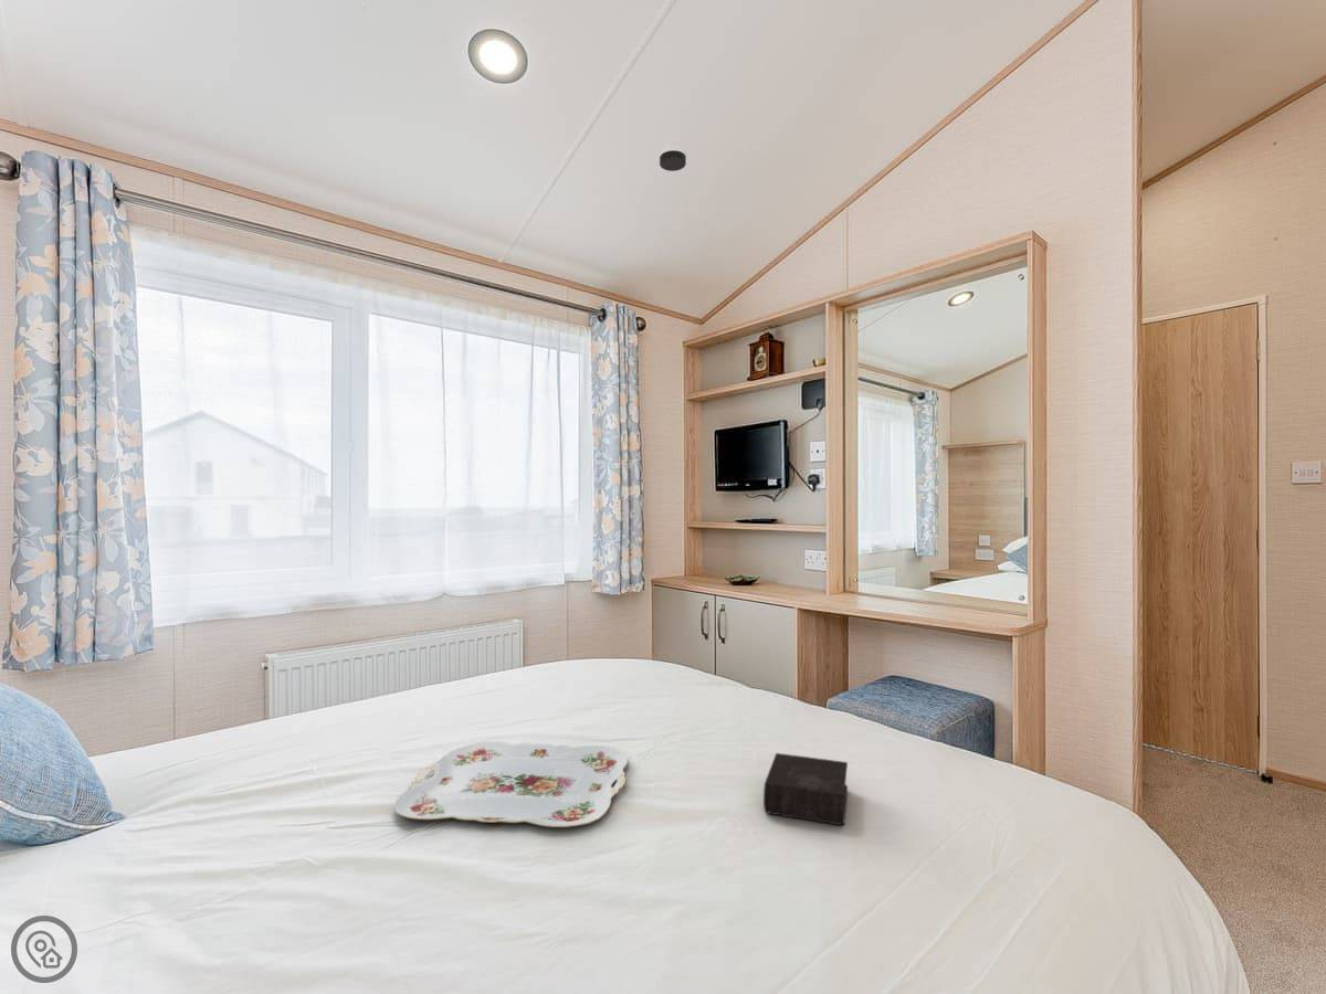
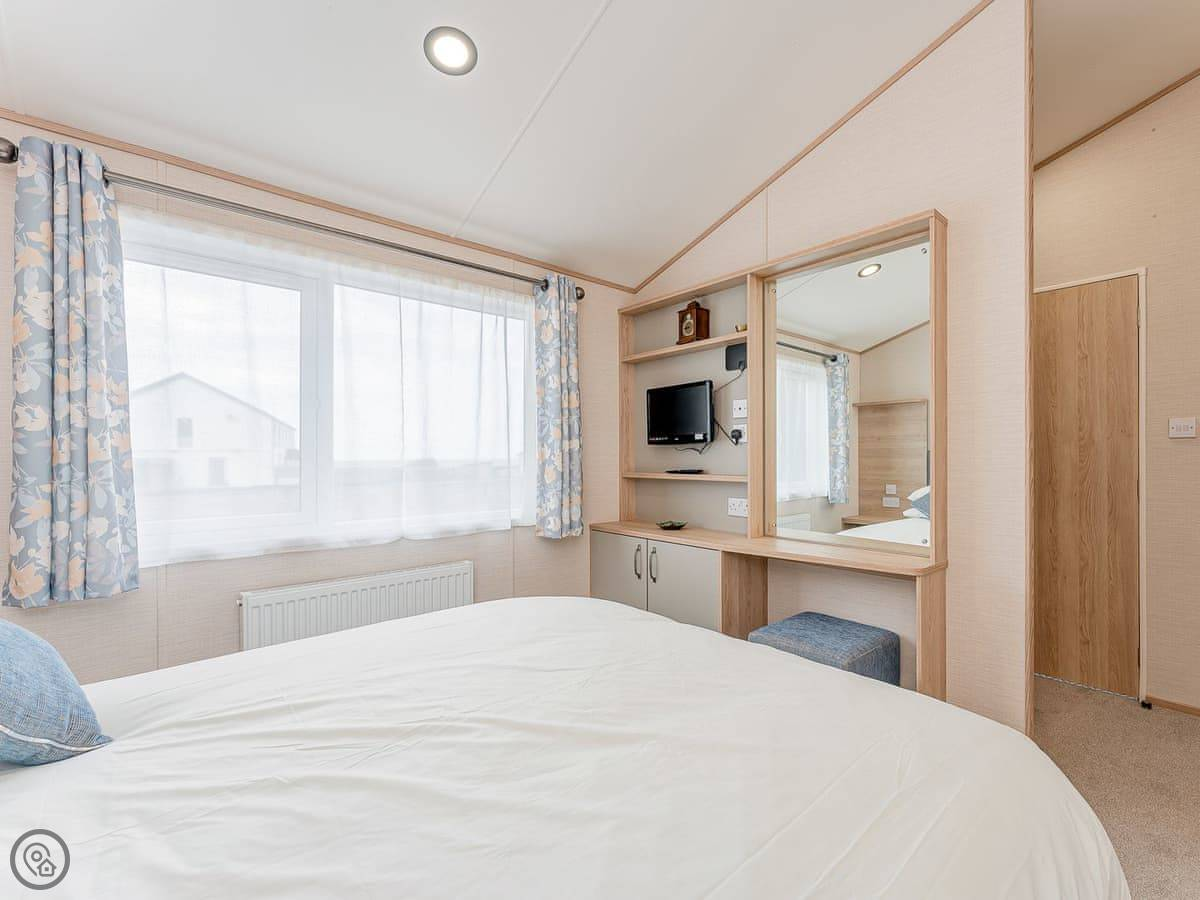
- serving tray (519, 781)
- smoke detector (672, 157)
- book (807, 787)
